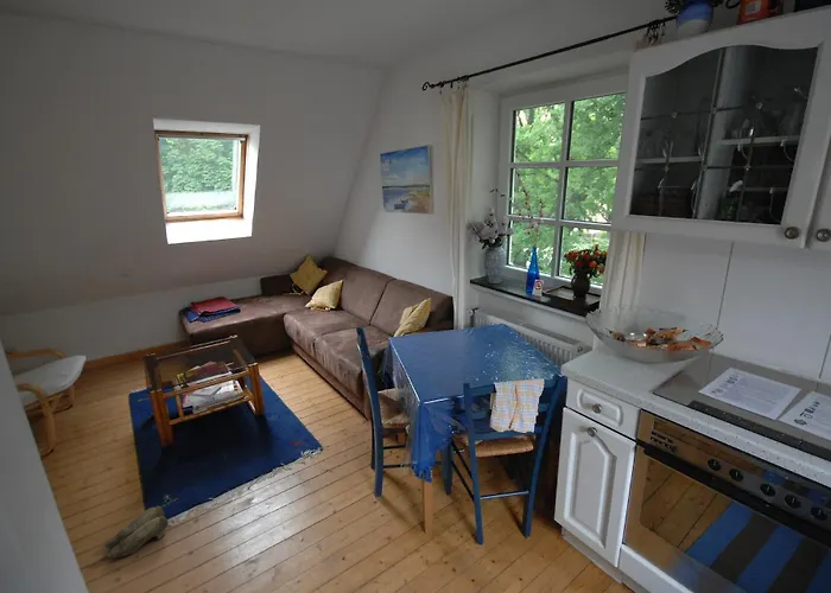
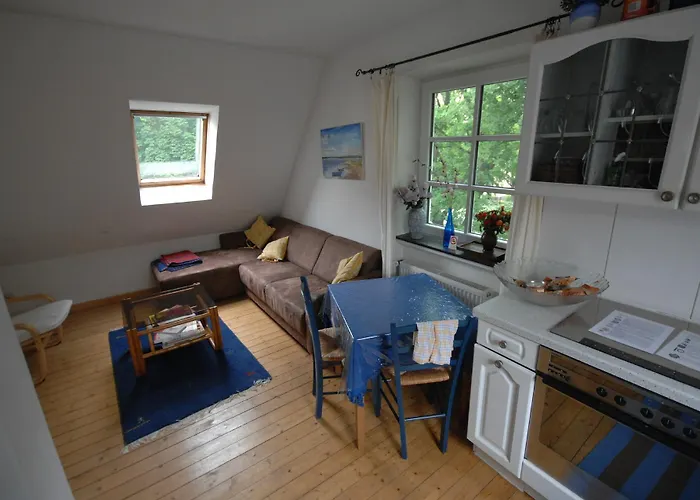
- slippers (137, 530)
